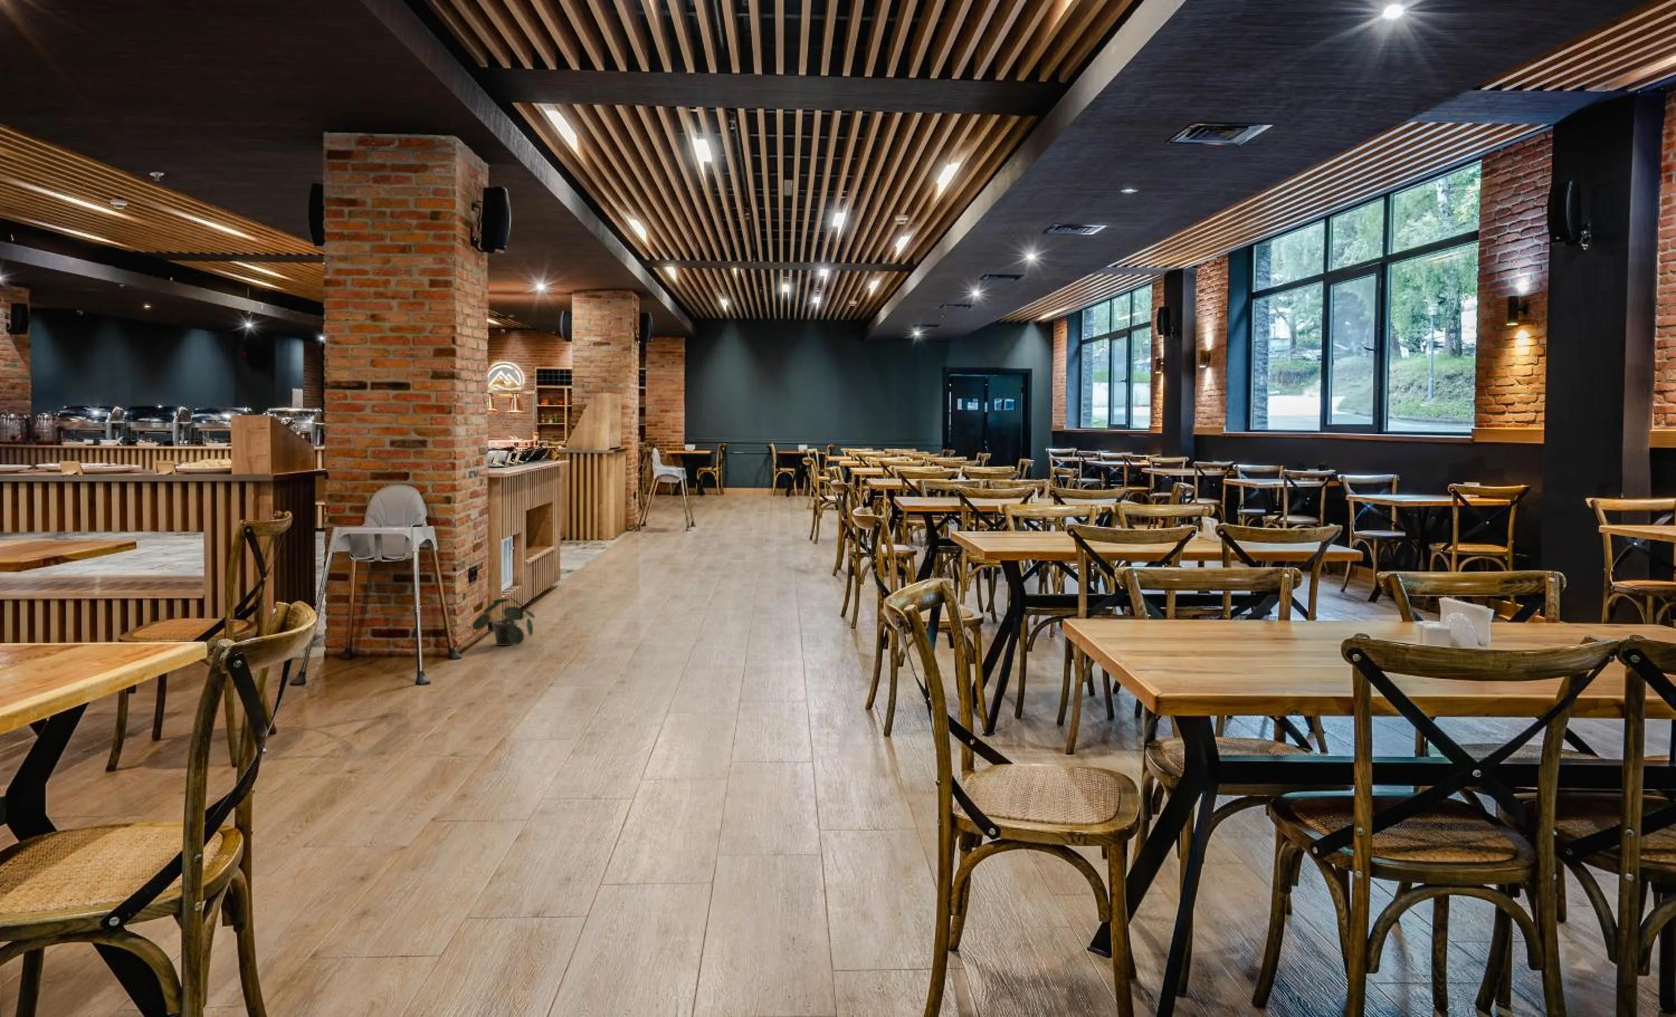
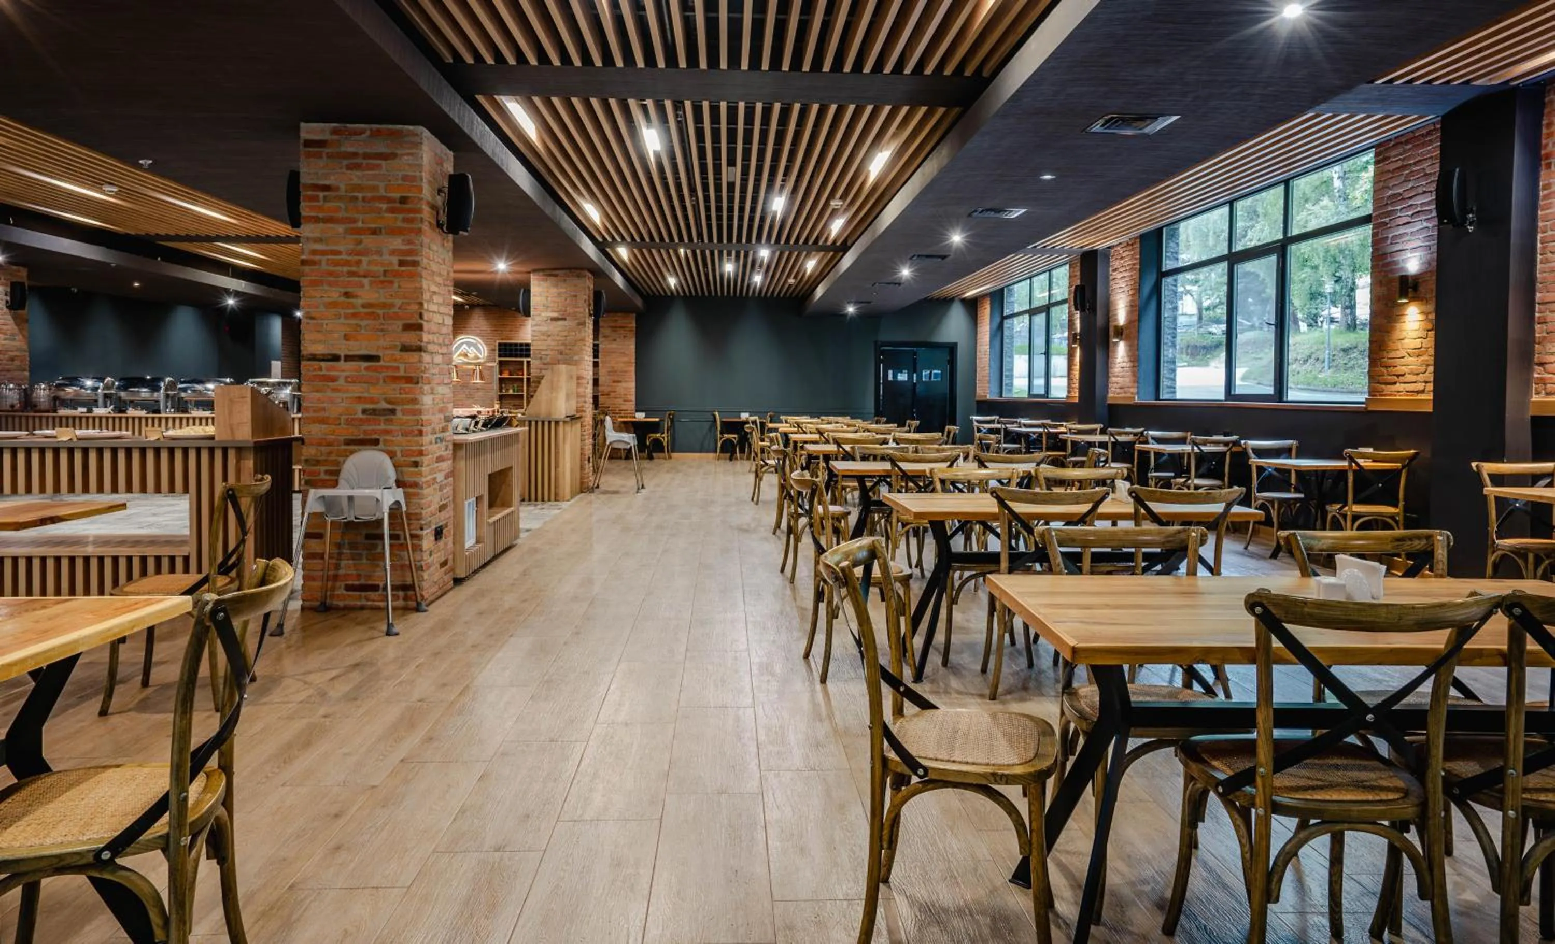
- potted plant (505, 621)
